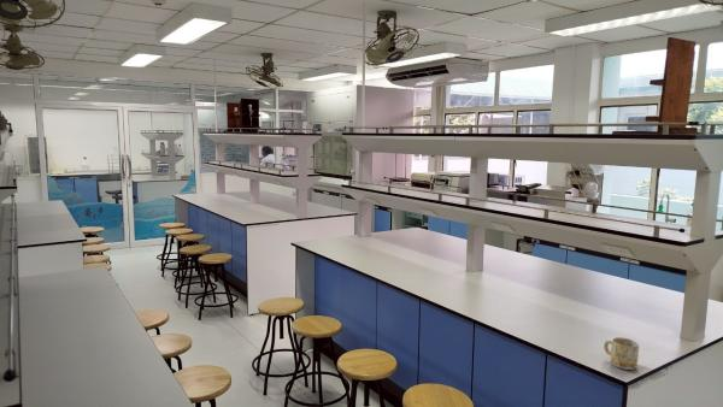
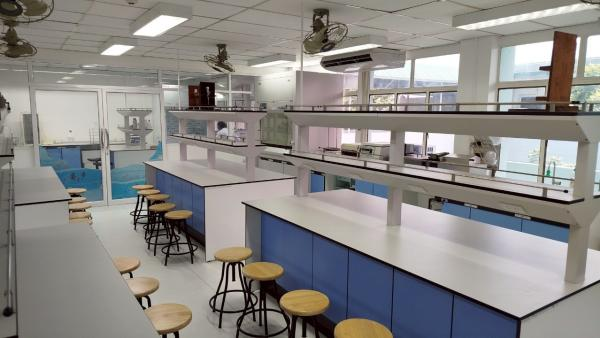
- mug (619, 352)
